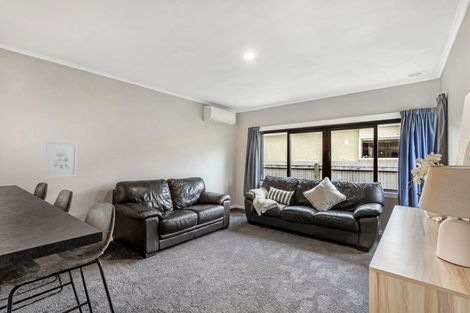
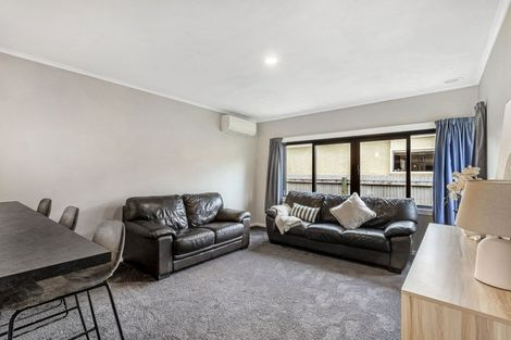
- wall art (61, 159)
